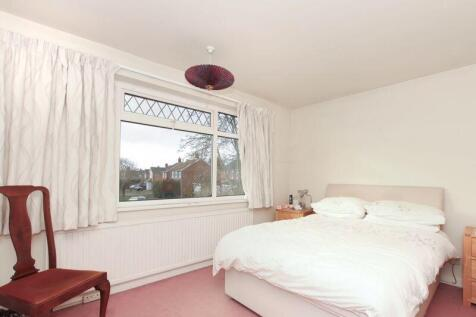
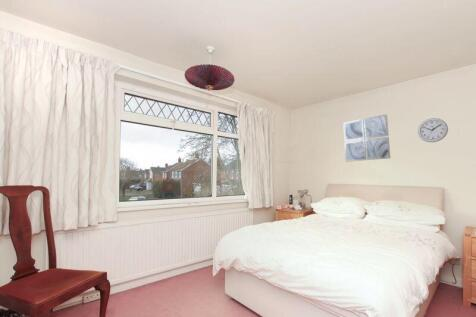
+ wall clock (432, 130)
+ wall art (365, 138)
